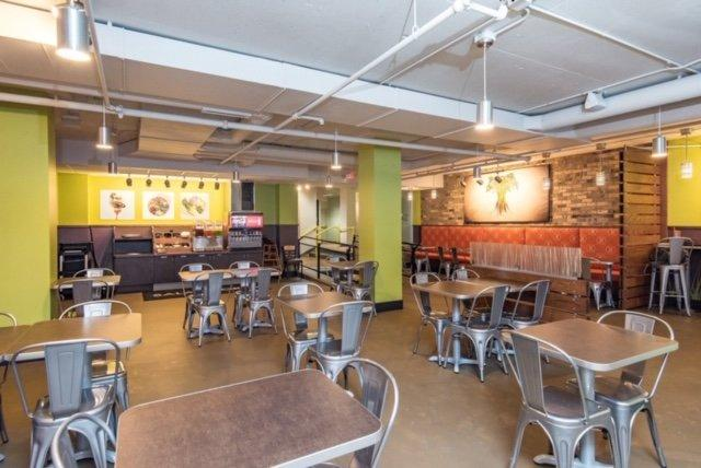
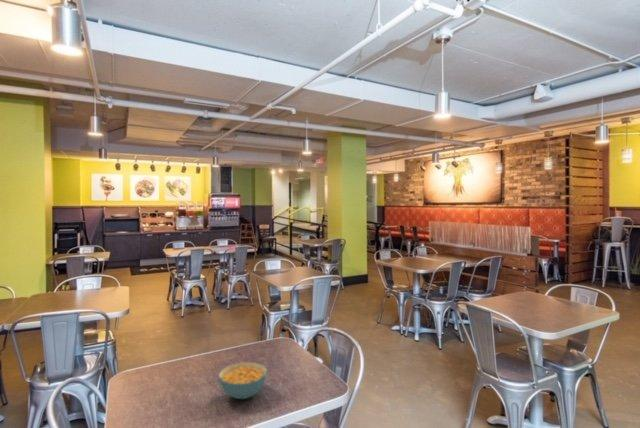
+ cereal bowl (243, 384)
